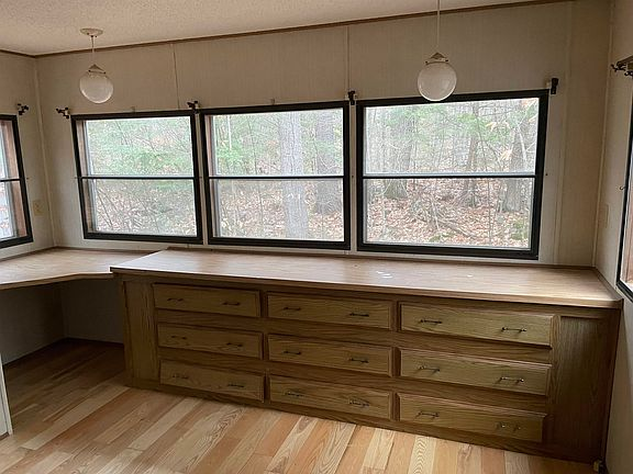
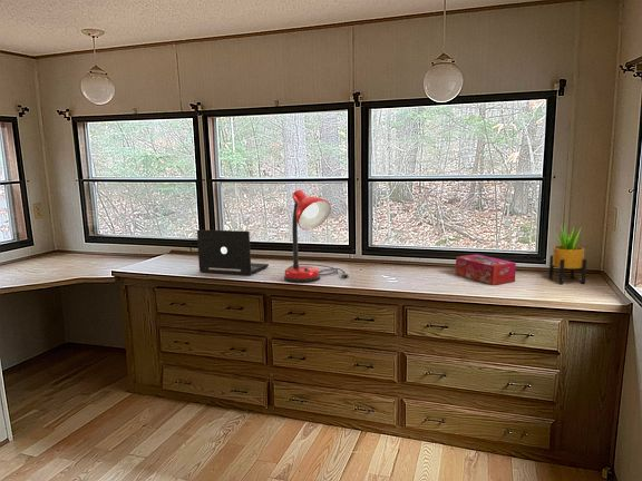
+ potted plant (567, 253)
+ laptop (233, 248)
+ desk lamp (312, 228)
+ tissue box (484, 268)
